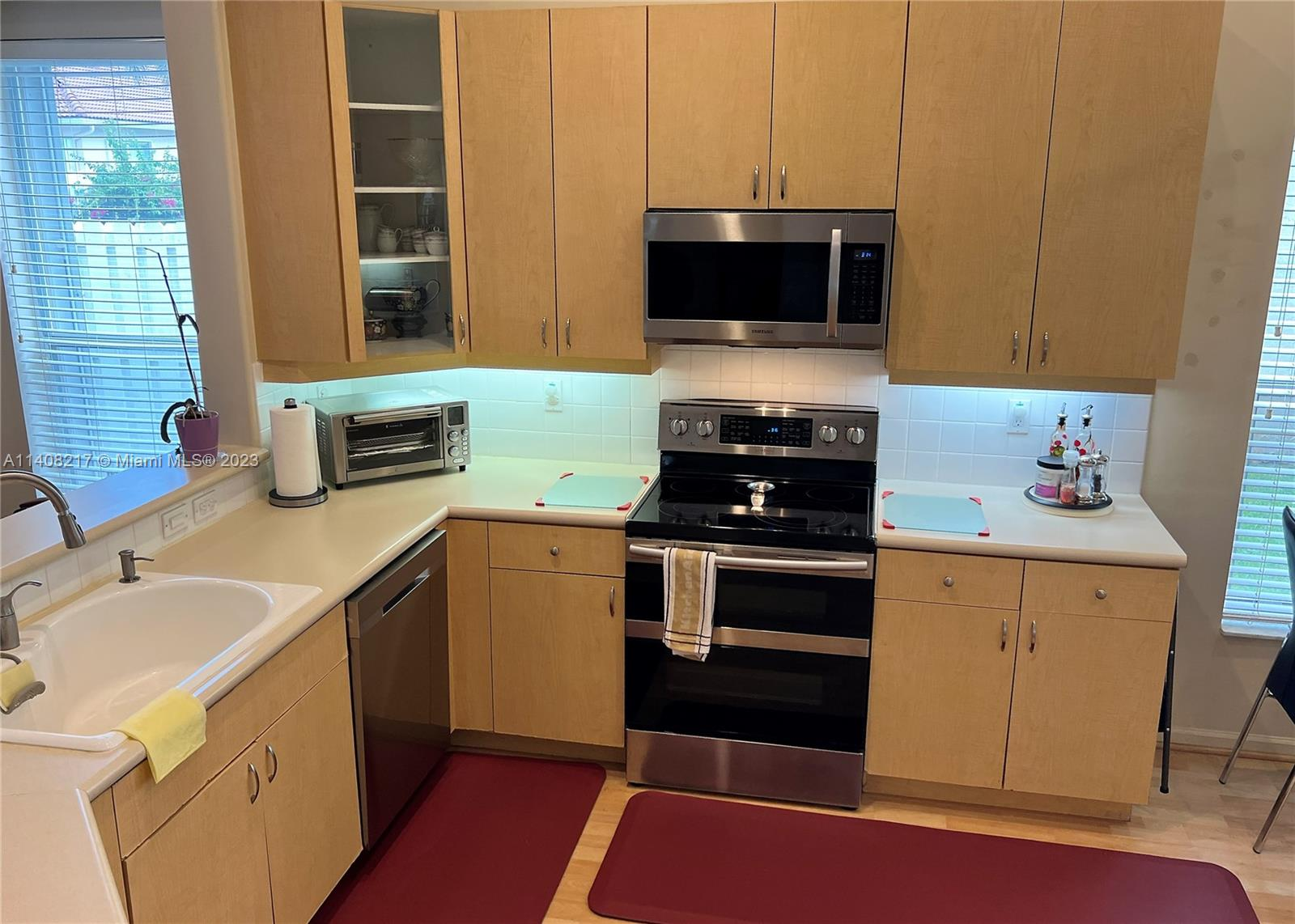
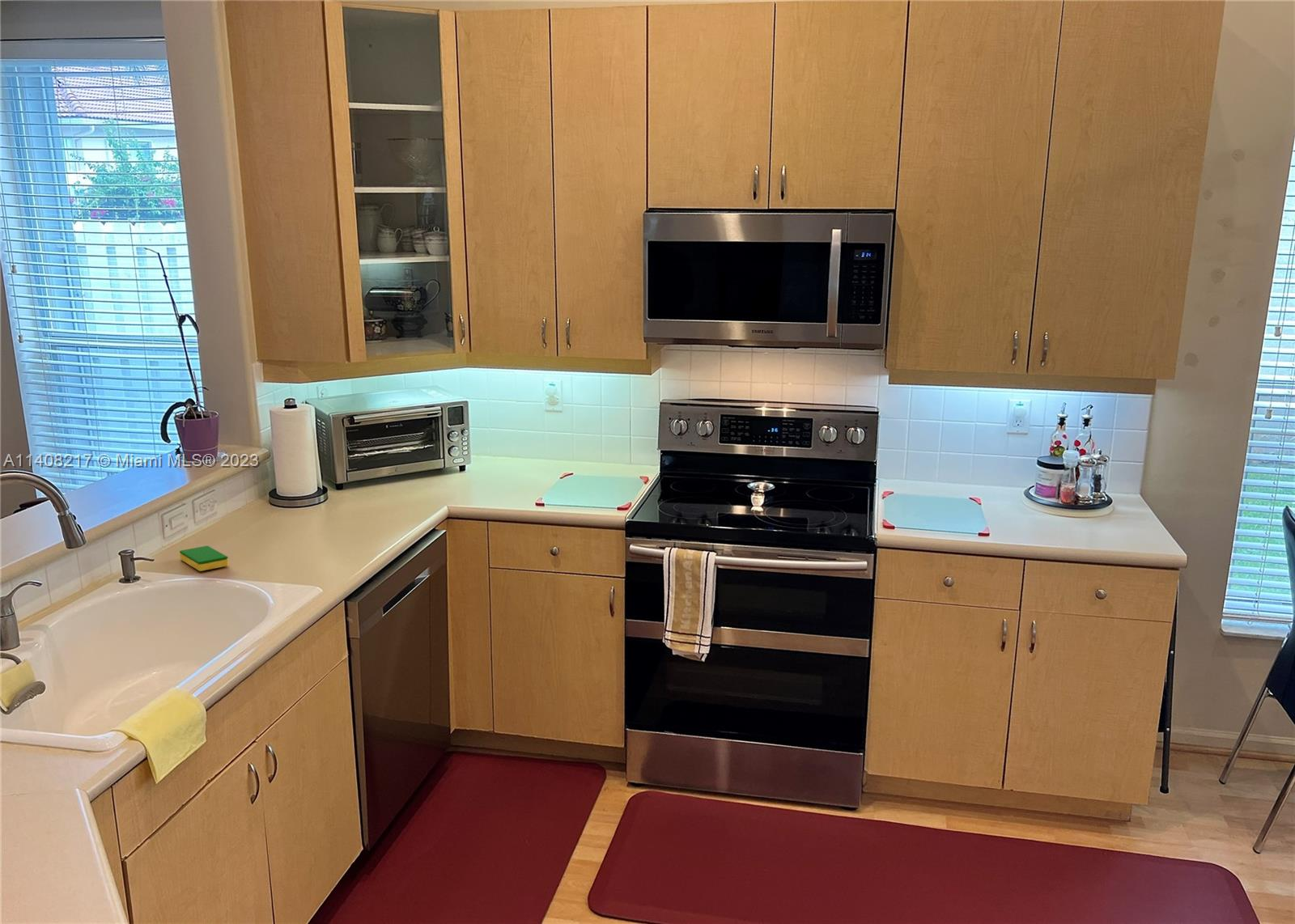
+ dish sponge (203, 557)
